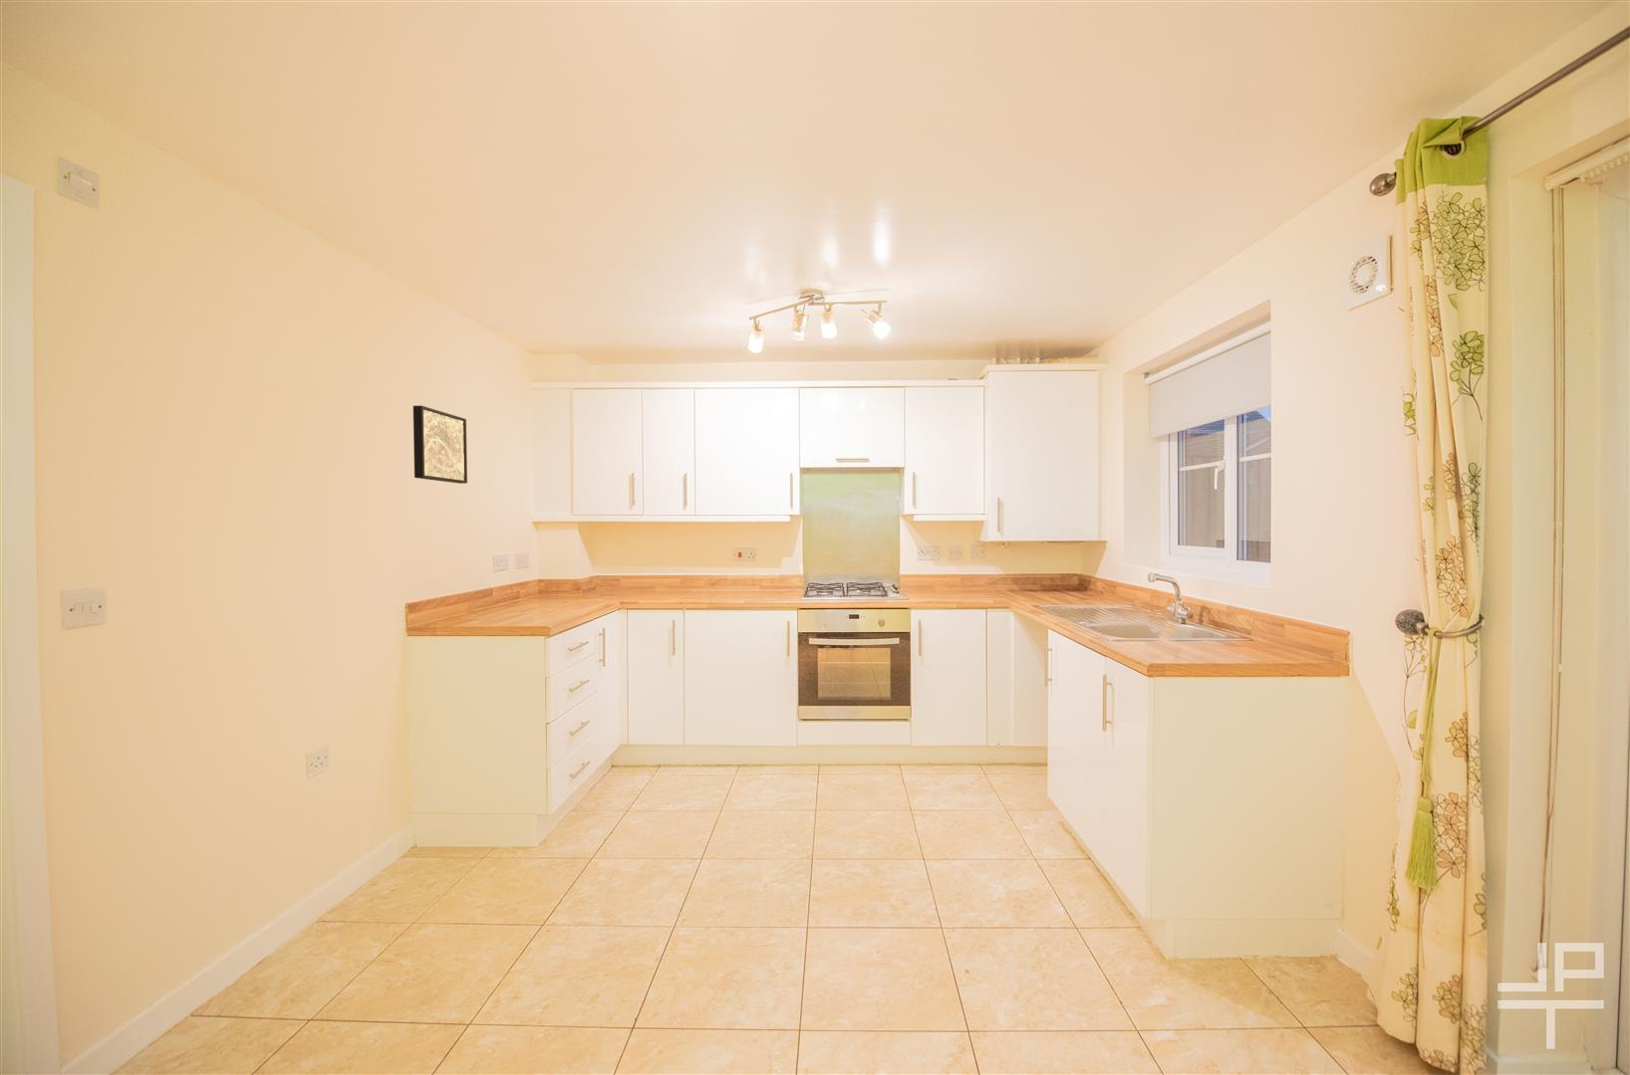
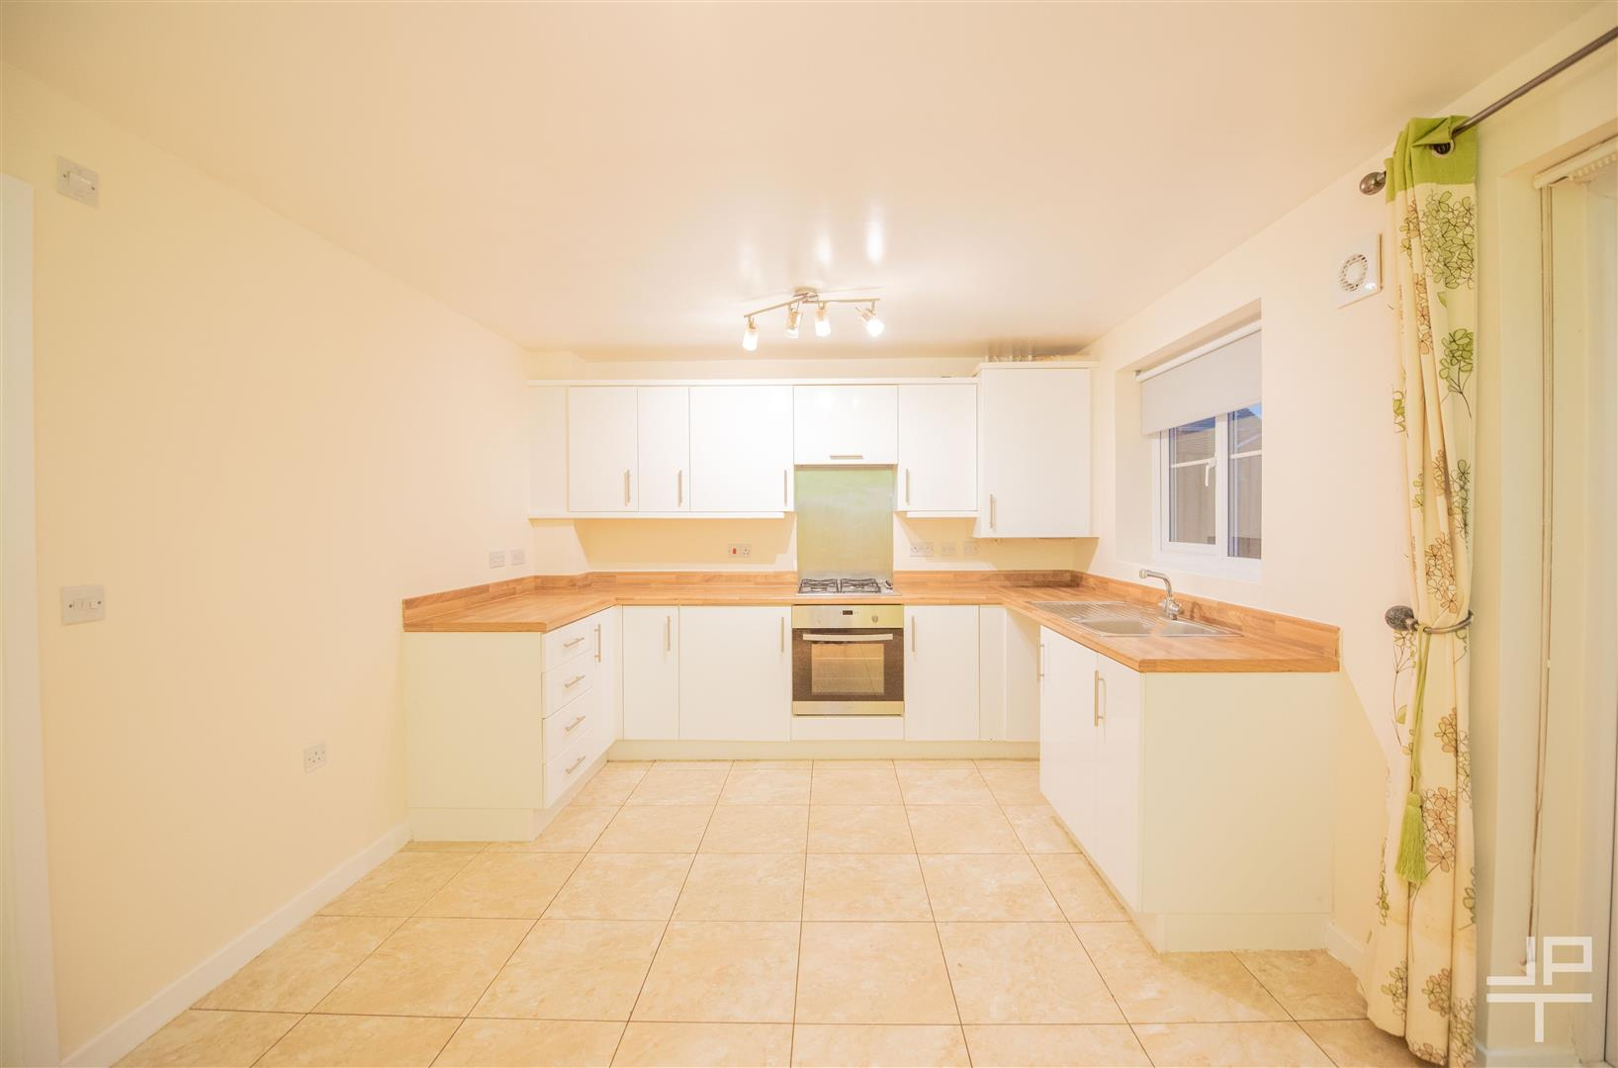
- wall art (442, 446)
